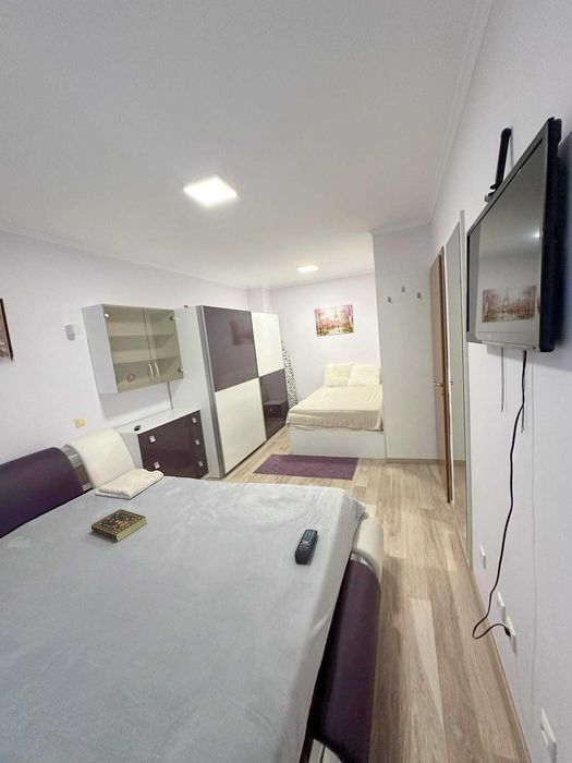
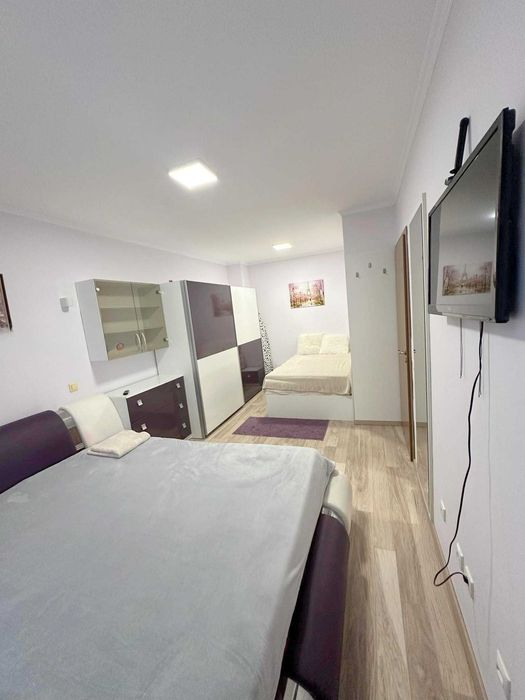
- book (119, 523)
- remote control (306, 544)
